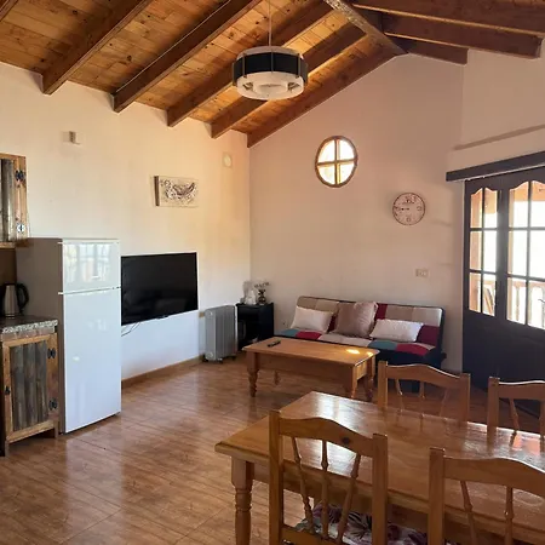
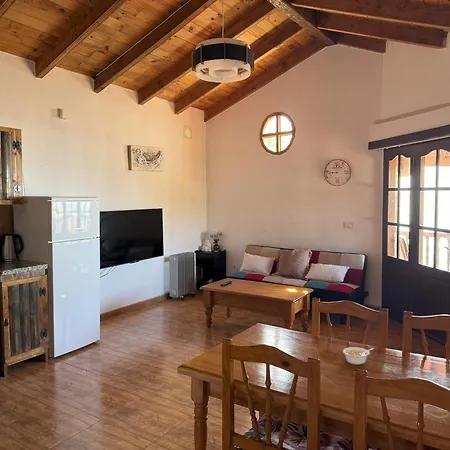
+ legume (356, 355)
